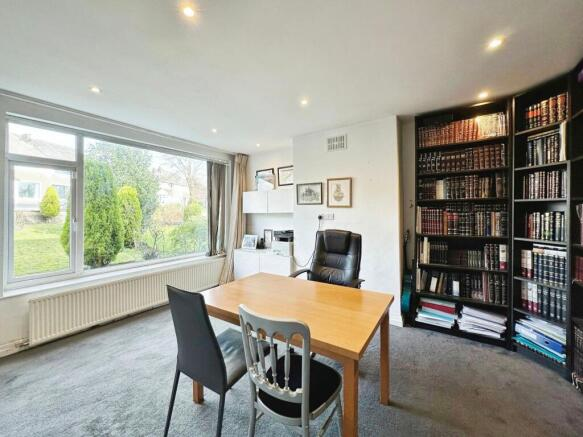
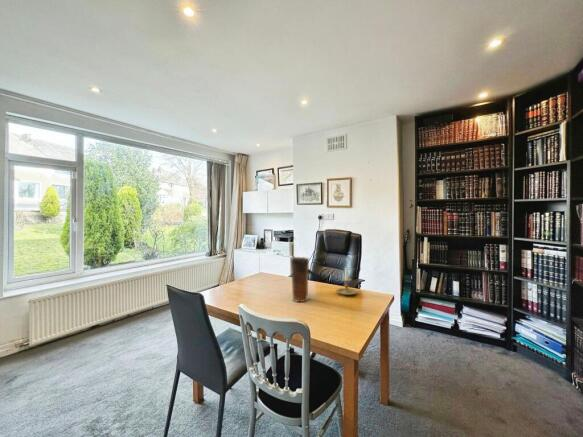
+ vase (299, 278)
+ candle holder (346, 280)
